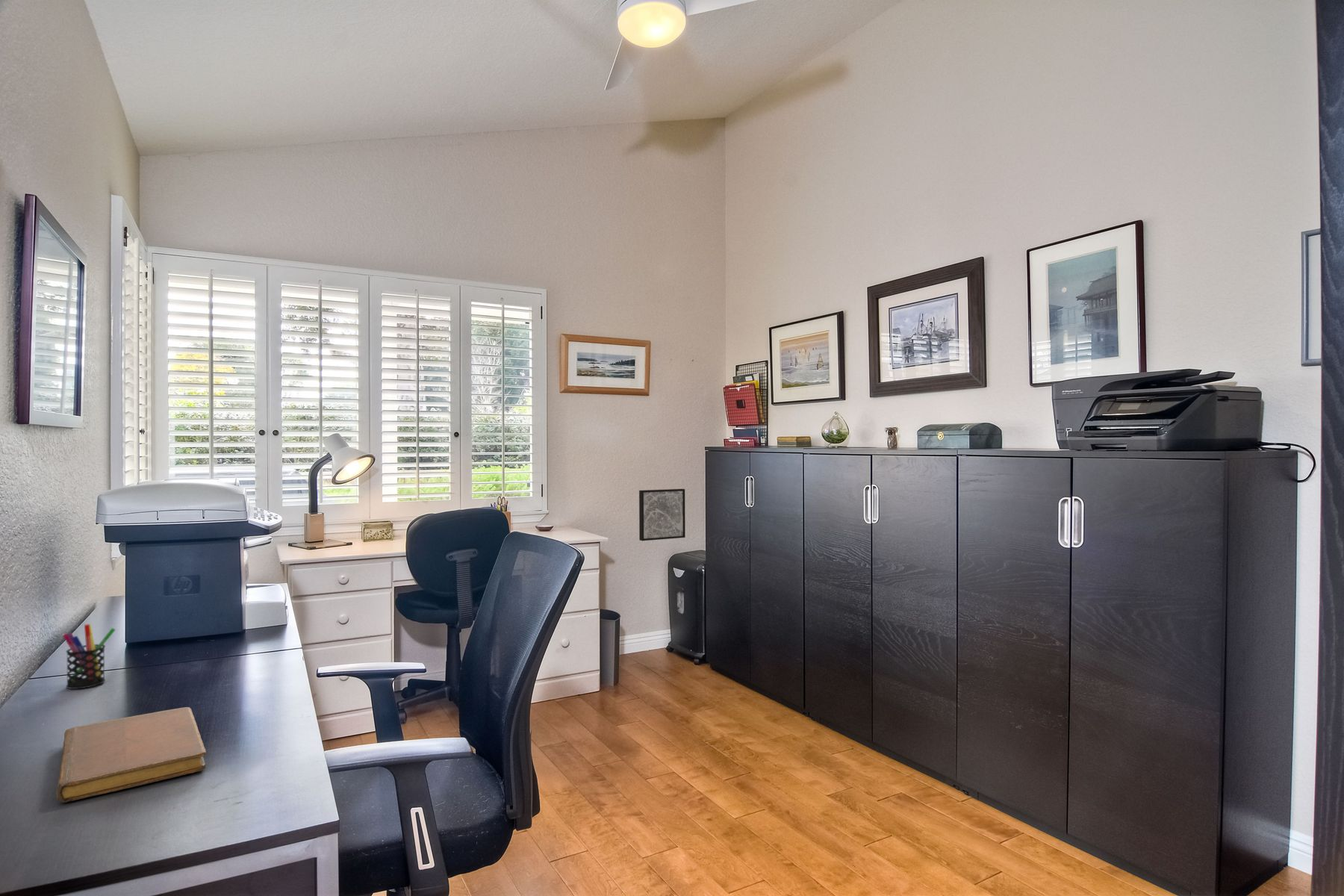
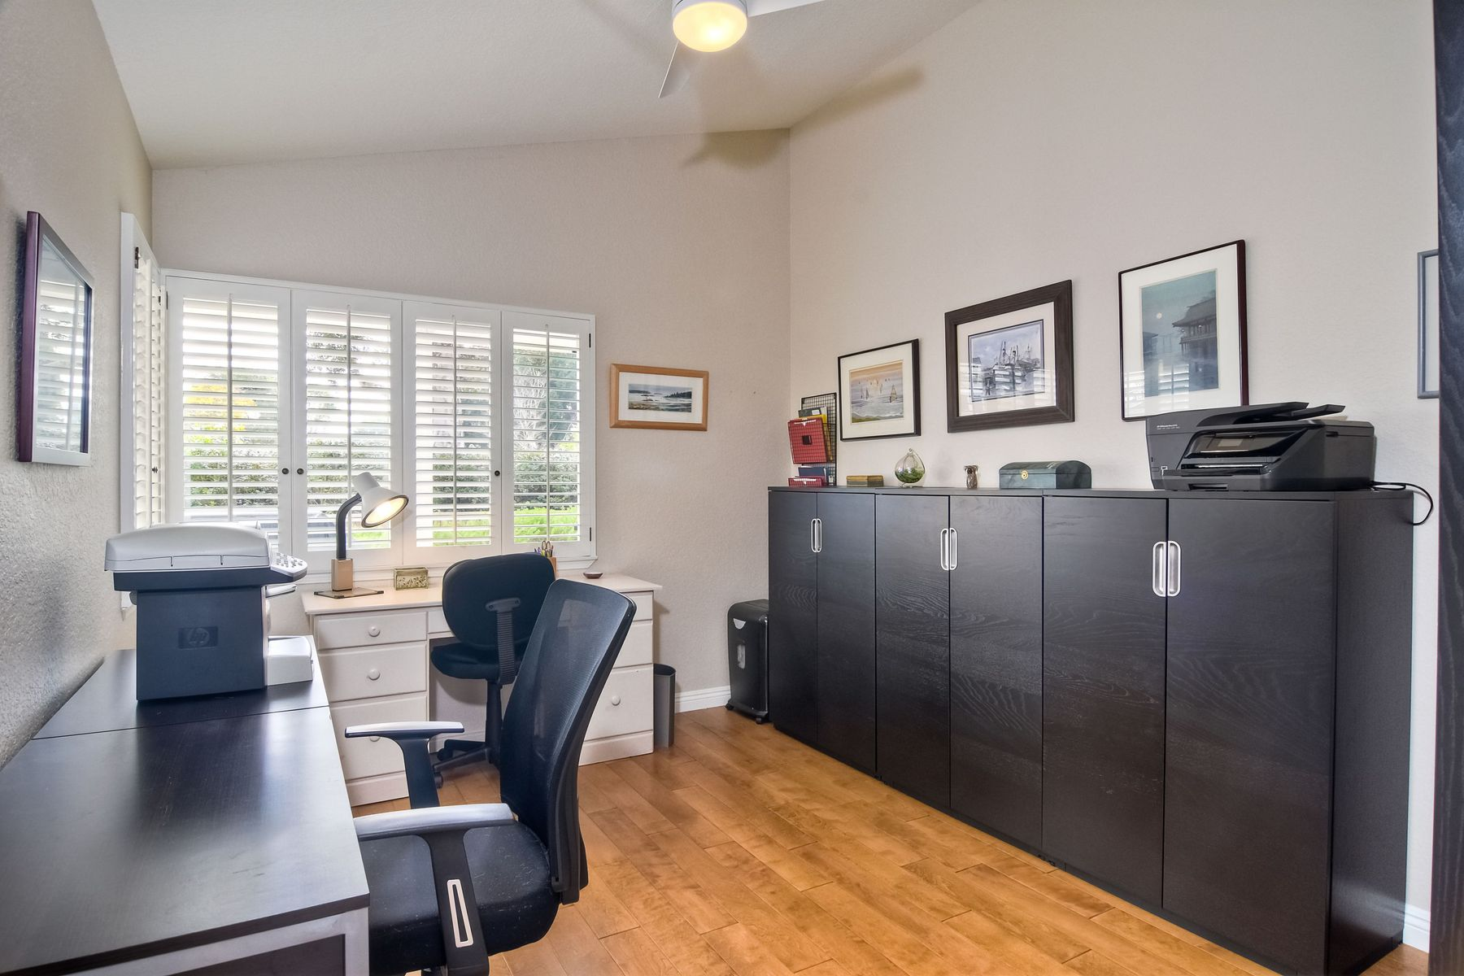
- pen holder (90, 653)
- wall art (662, 514)
- notebook (132, 748)
